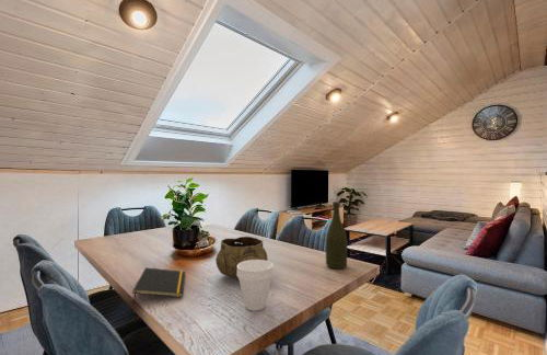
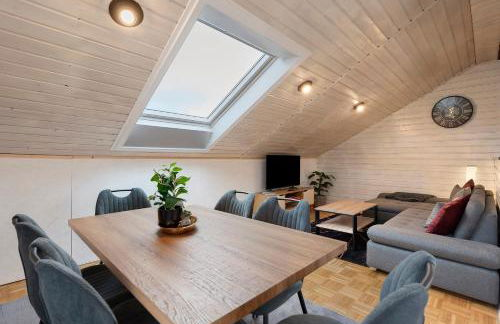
- cup (255, 285)
- notepad (162, 280)
- decorative bowl (242, 259)
- bottle (336, 233)
